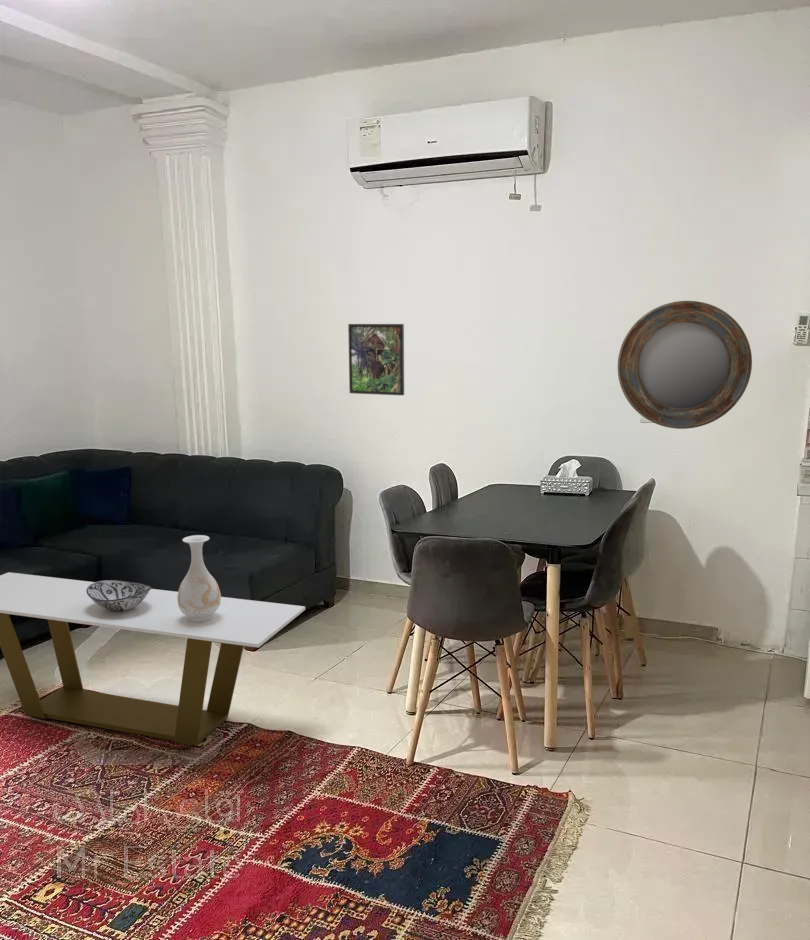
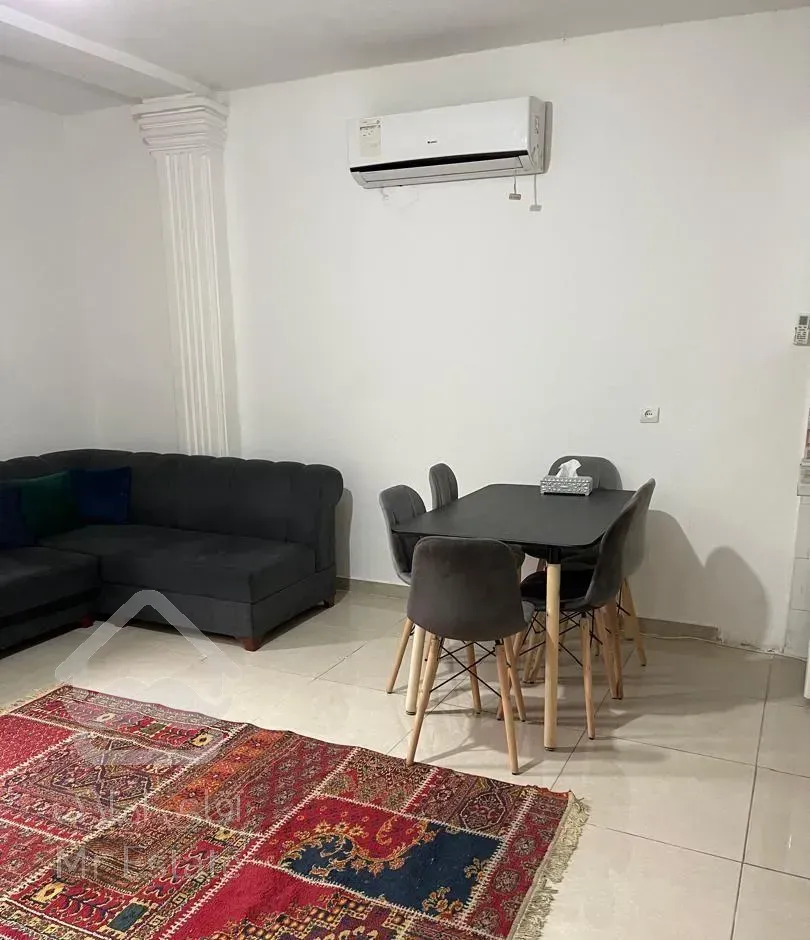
- vase (198, 578)
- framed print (376, 359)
- decorative bowl (119, 596)
- home mirror (682, 365)
- coffee table (124, 629)
